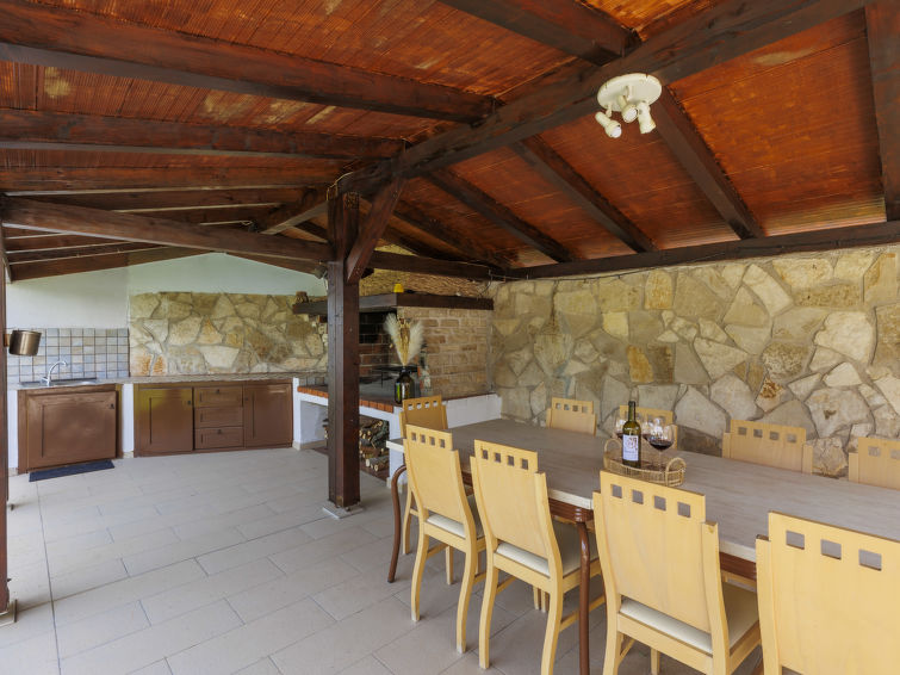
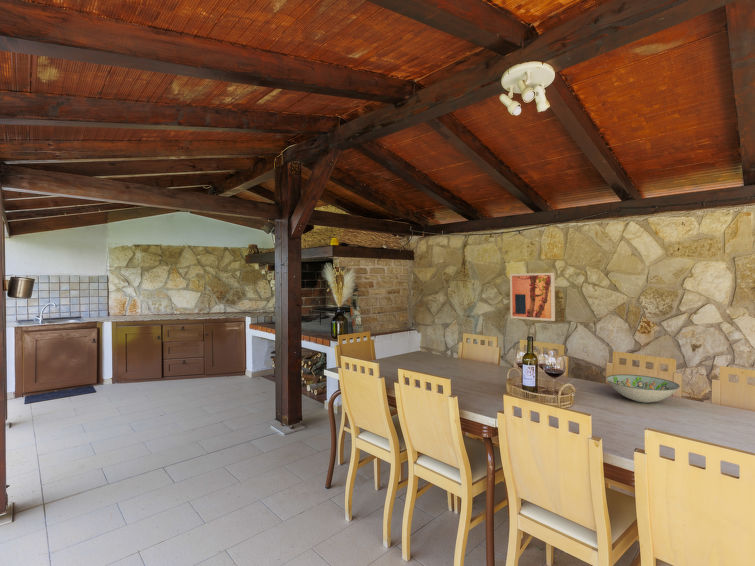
+ decorative bowl (641, 391)
+ wall art (531, 296)
